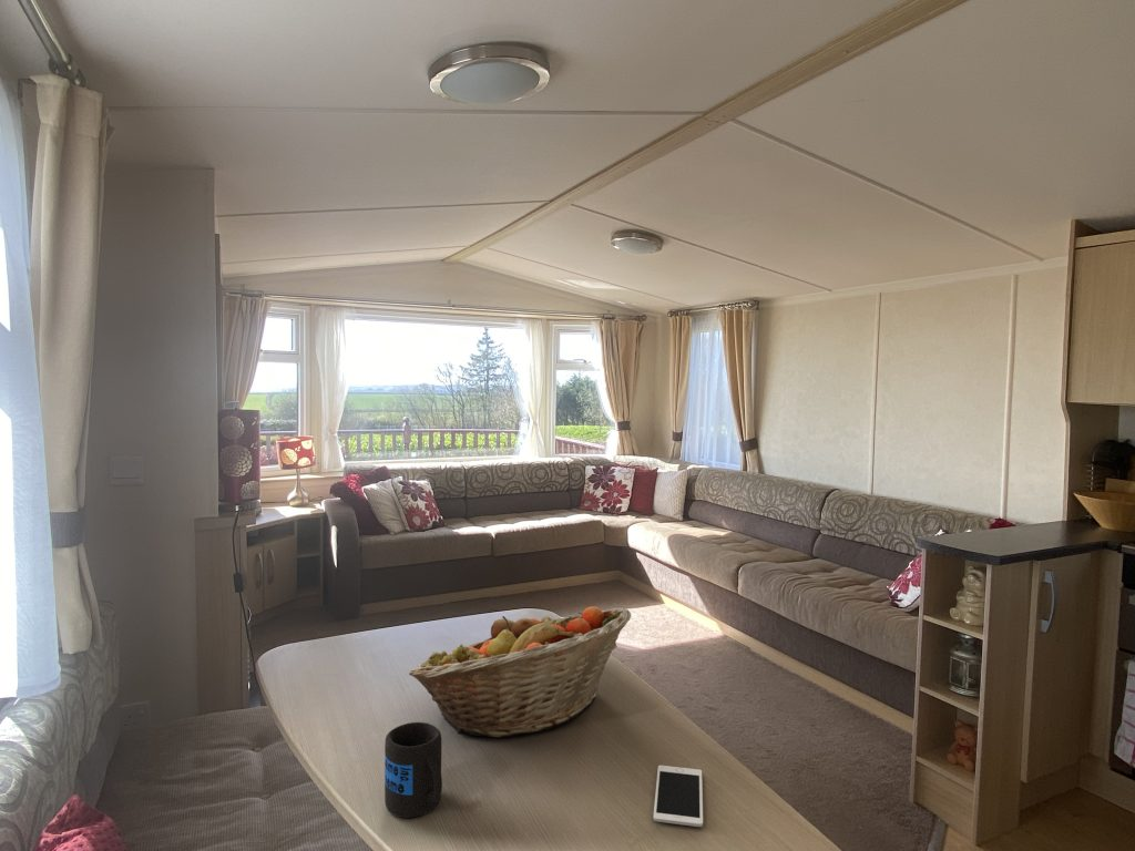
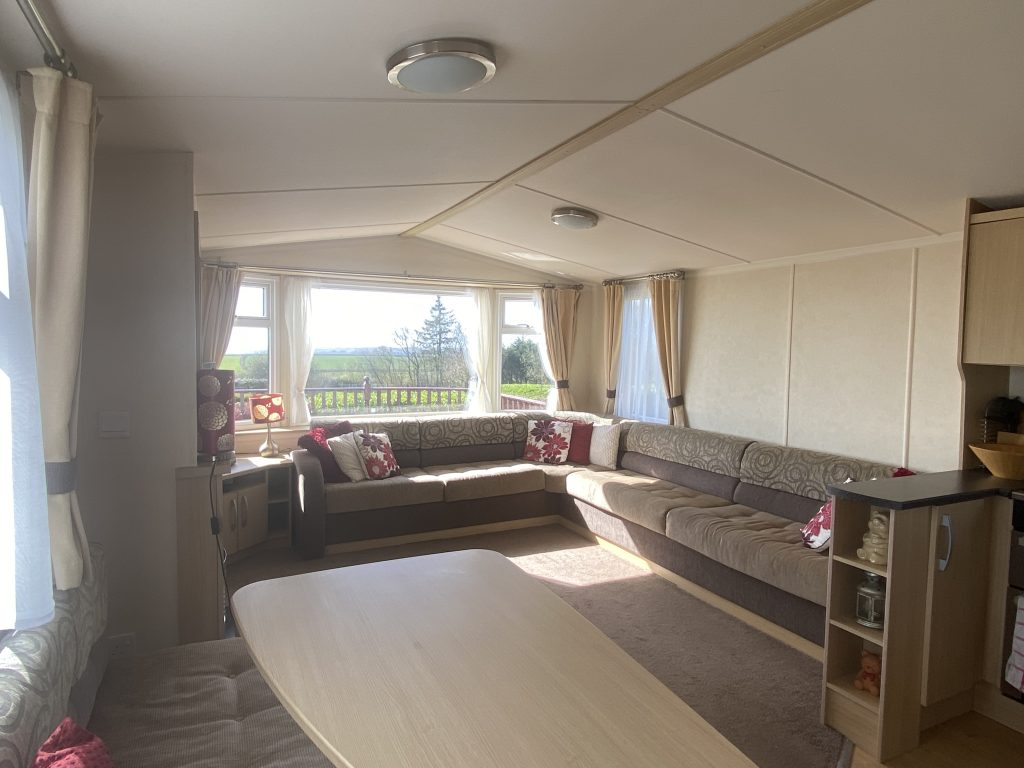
- fruit basket (526, 658)
- mug (418, 771)
- cell phone (678, 793)
